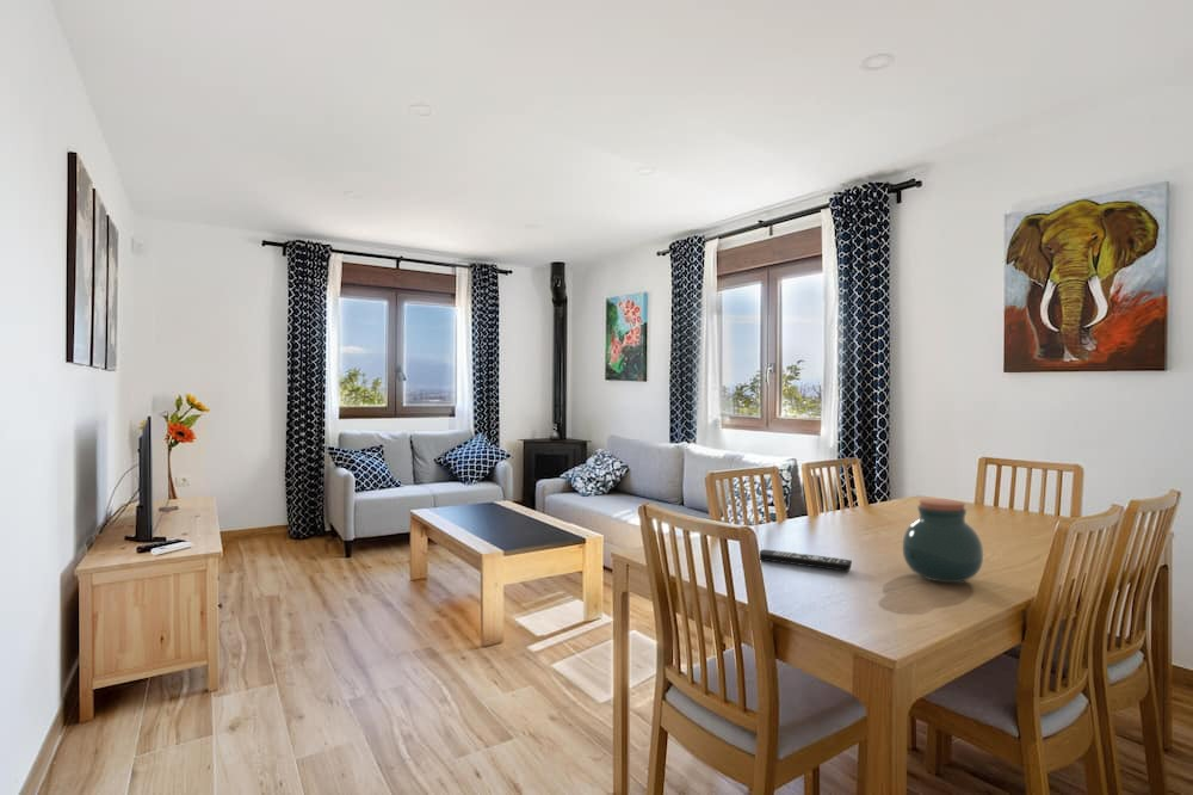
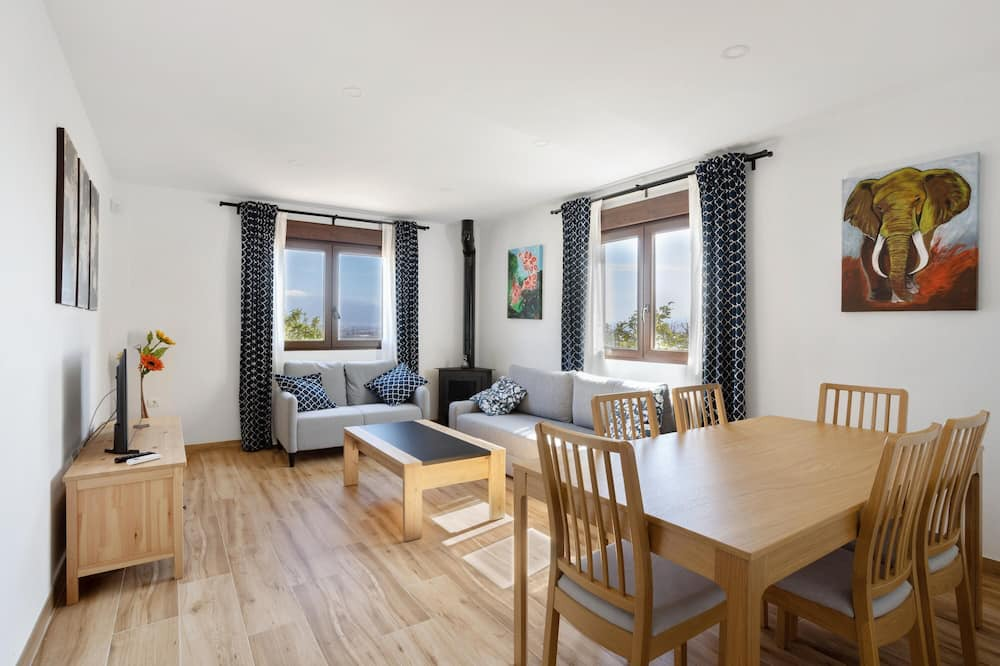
- remote control (803, 560)
- jar (941, 540)
